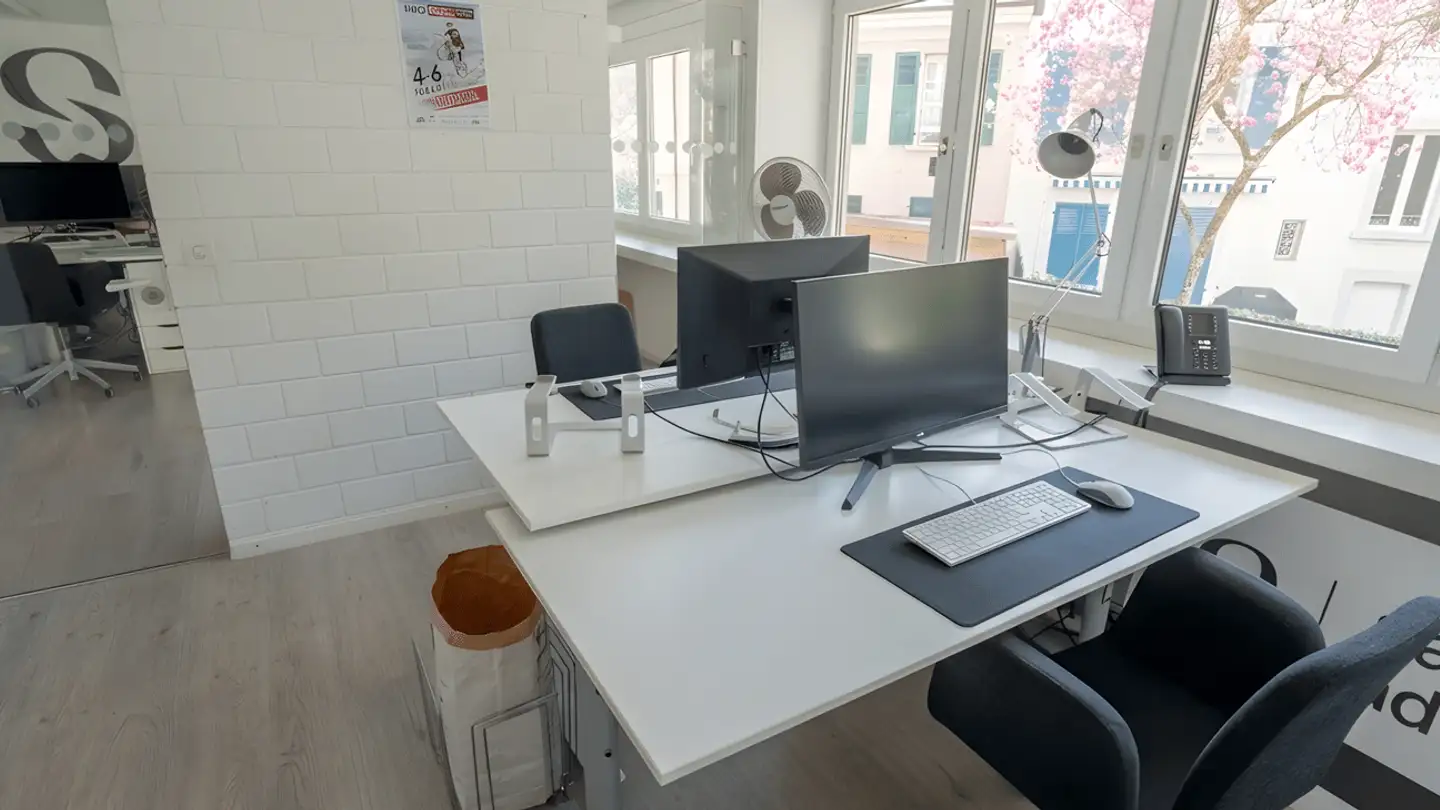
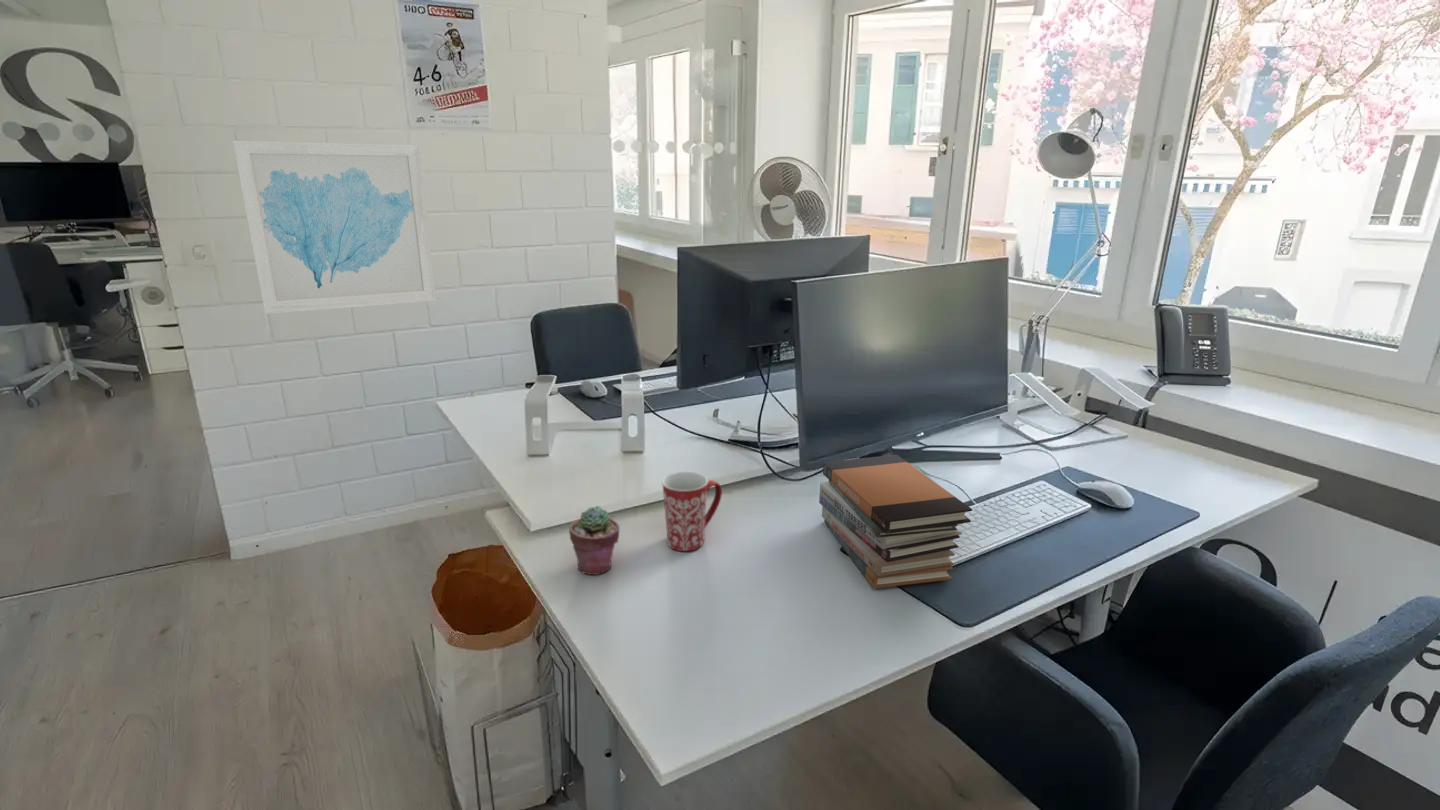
+ book stack (887, 516)
+ potted succulent (594, 538)
+ mug (693, 509)
+ wall art (343, 227)
